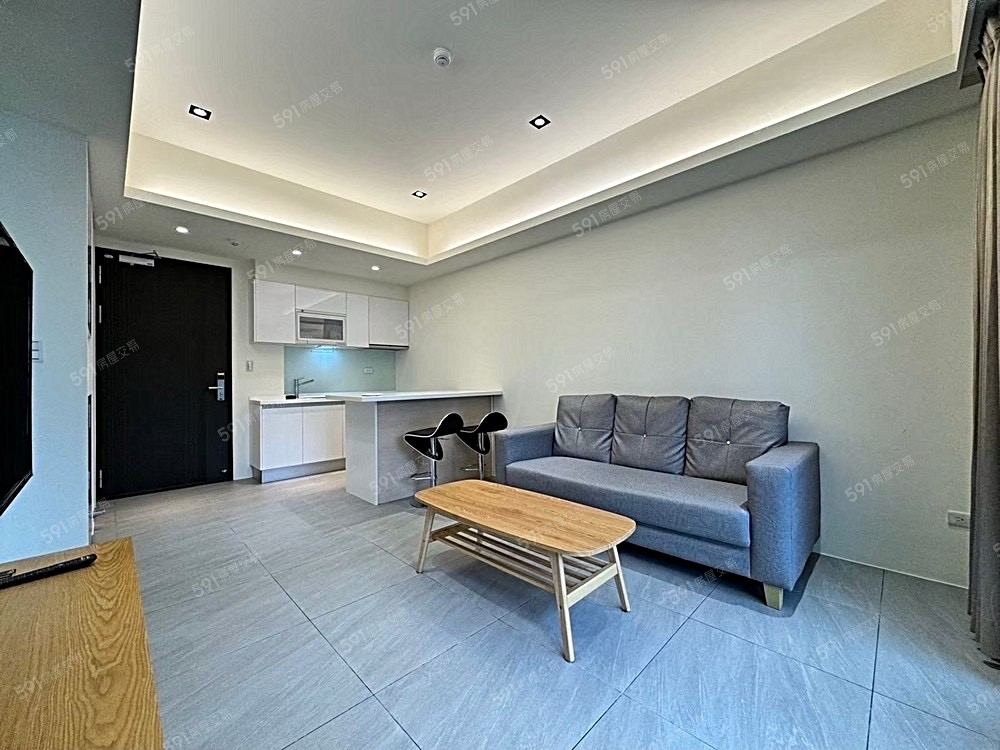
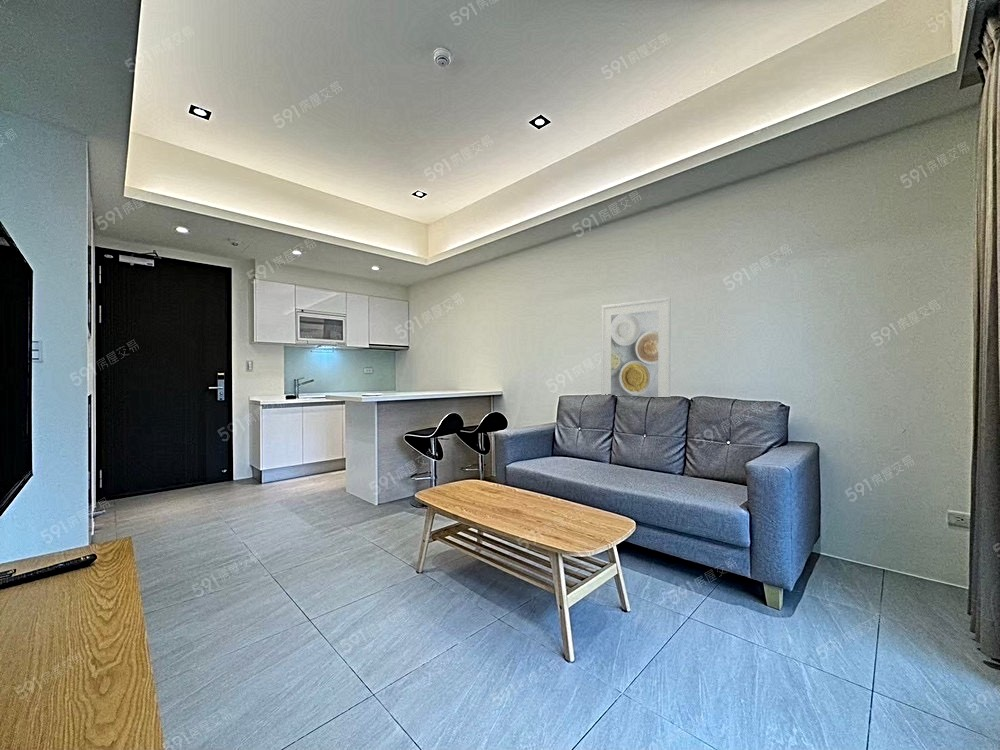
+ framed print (634, 356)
